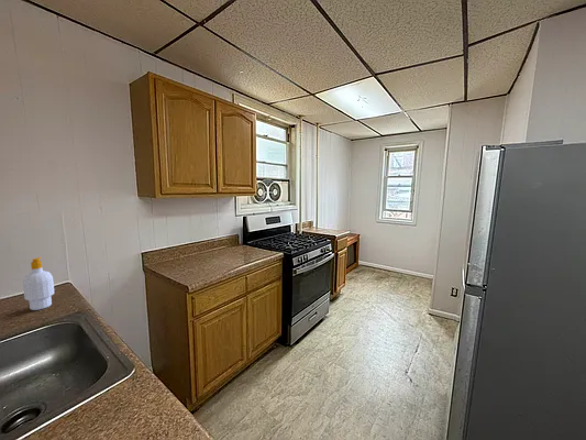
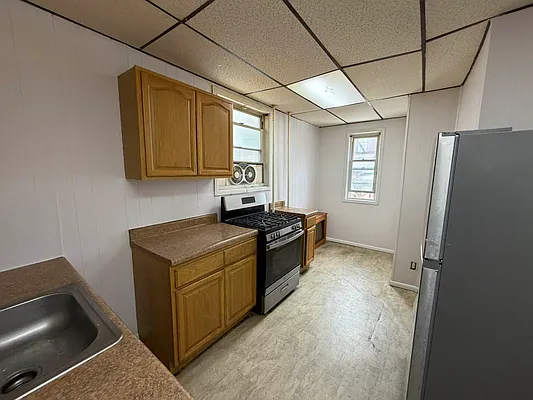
- soap bottle (38, 283)
